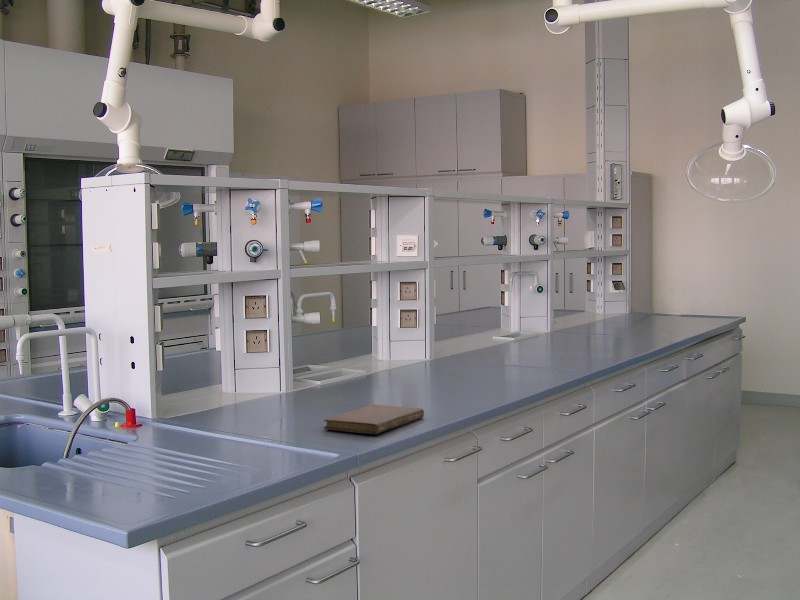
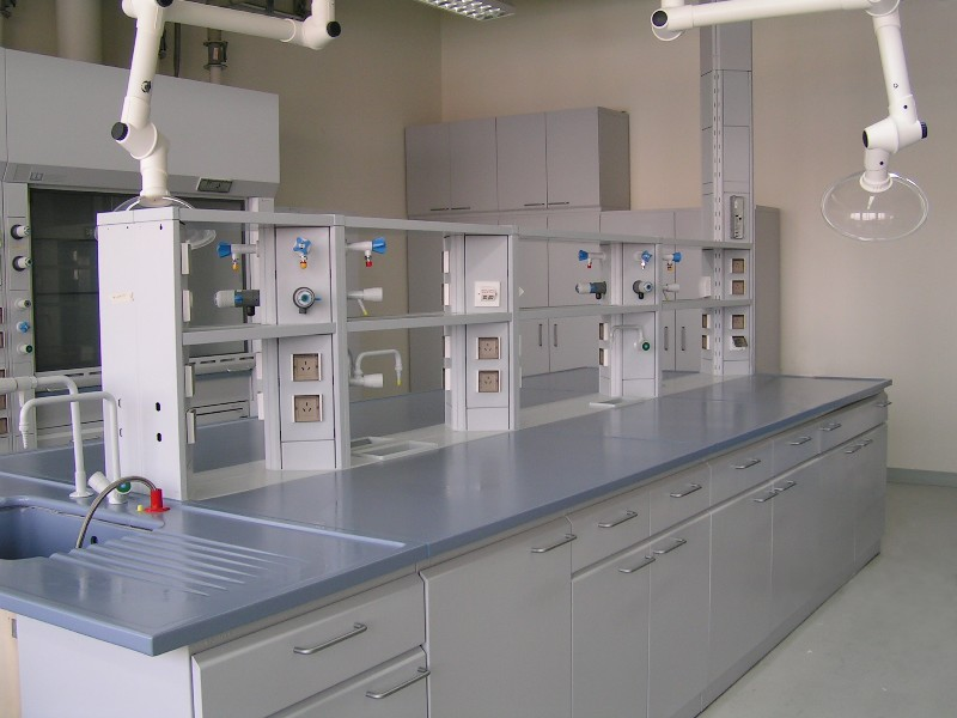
- notebook (375, 418)
